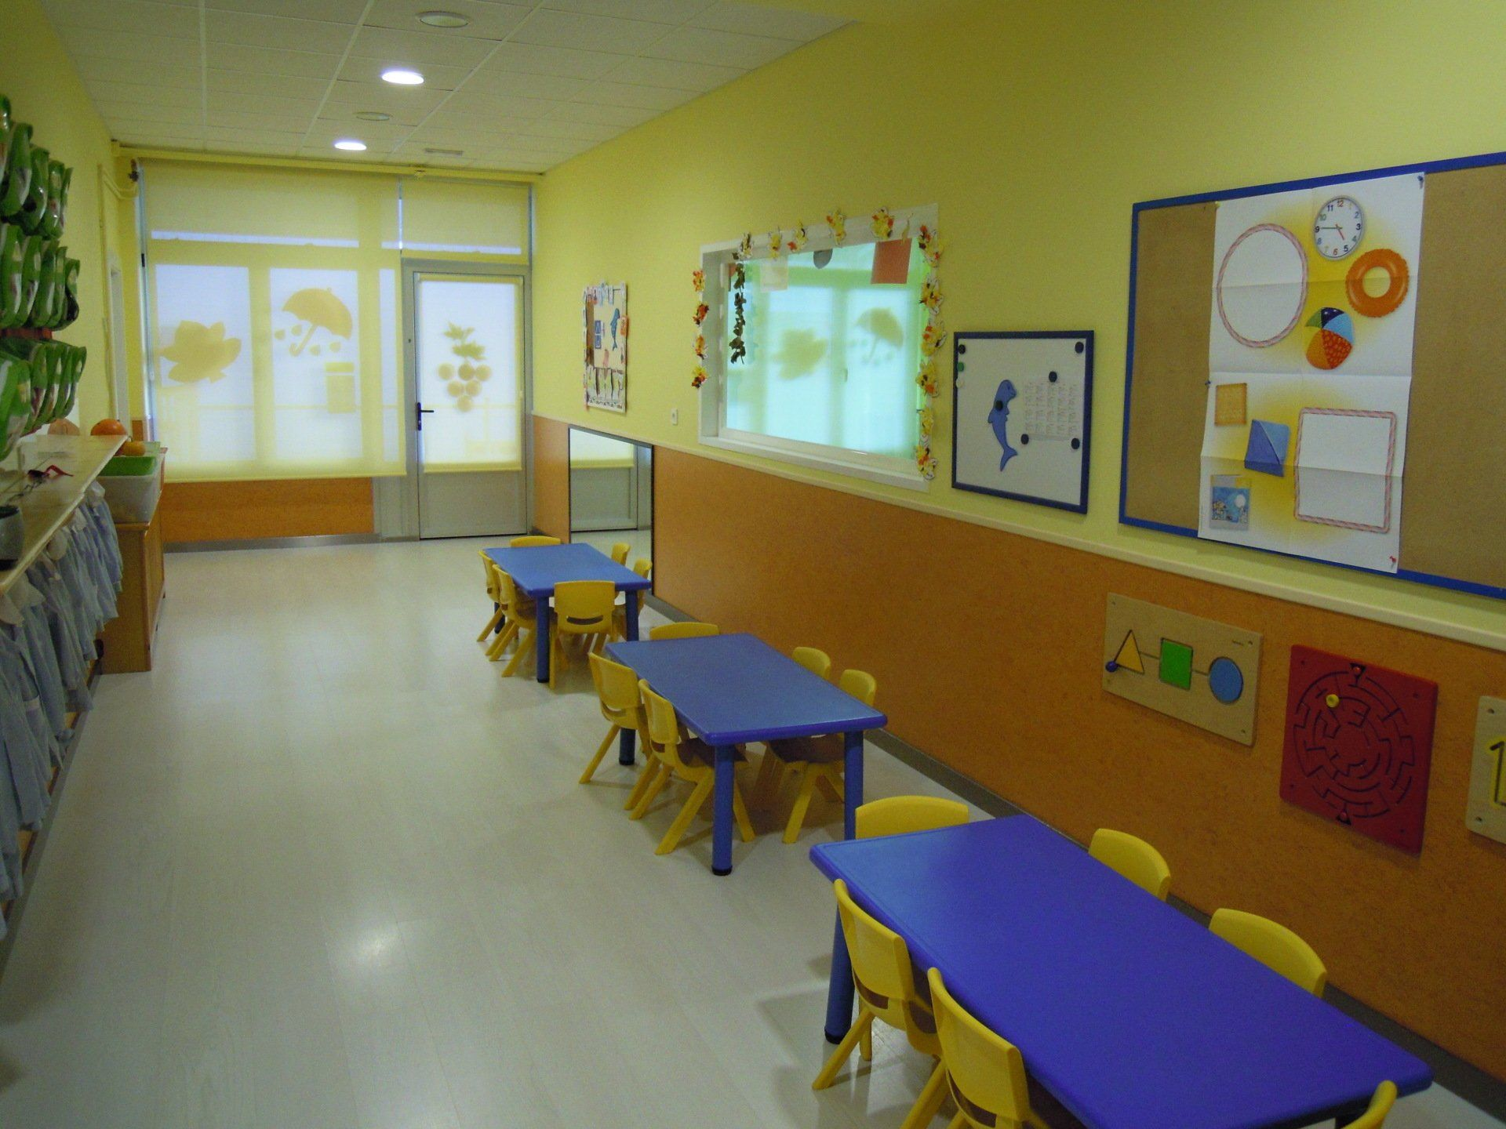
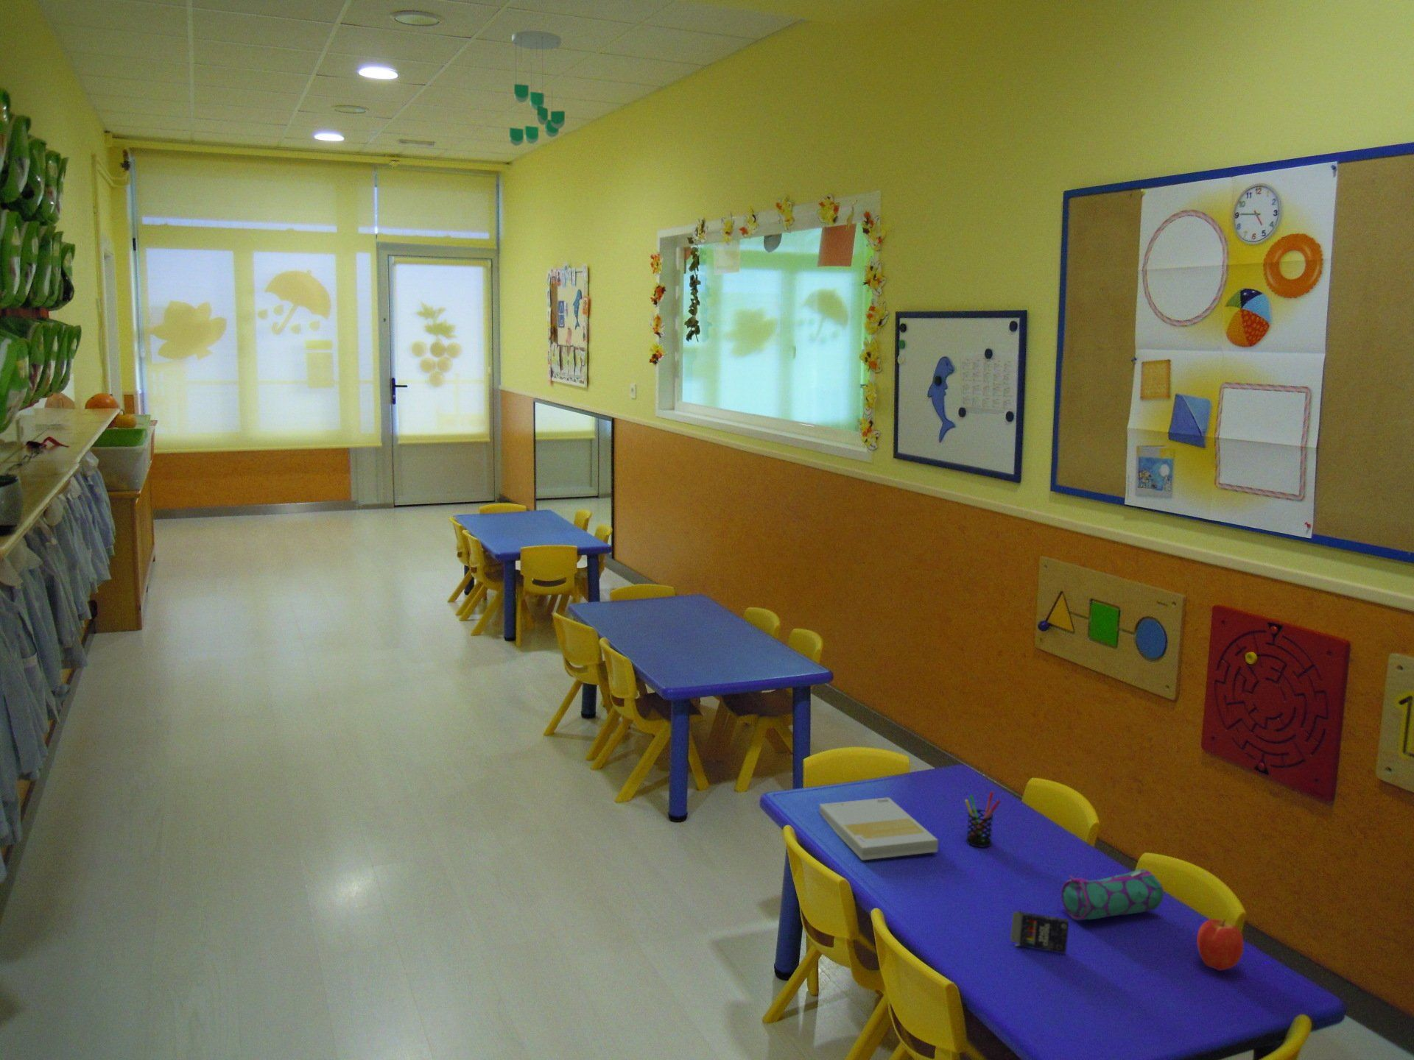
+ pencil case (1111, 893)
+ crayon box (1039, 931)
+ apple (1219, 943)
+ ceiling mobile (537, 92)
+ pen holder (980, 816)
+ book (875, 826)
